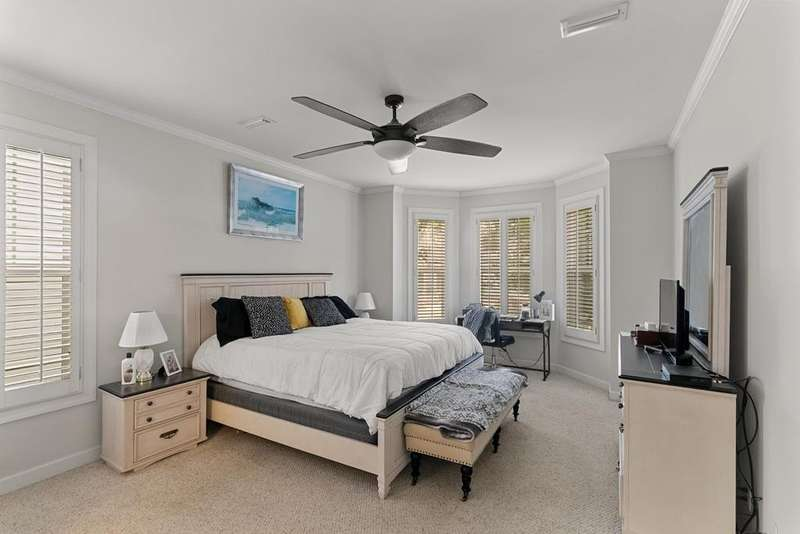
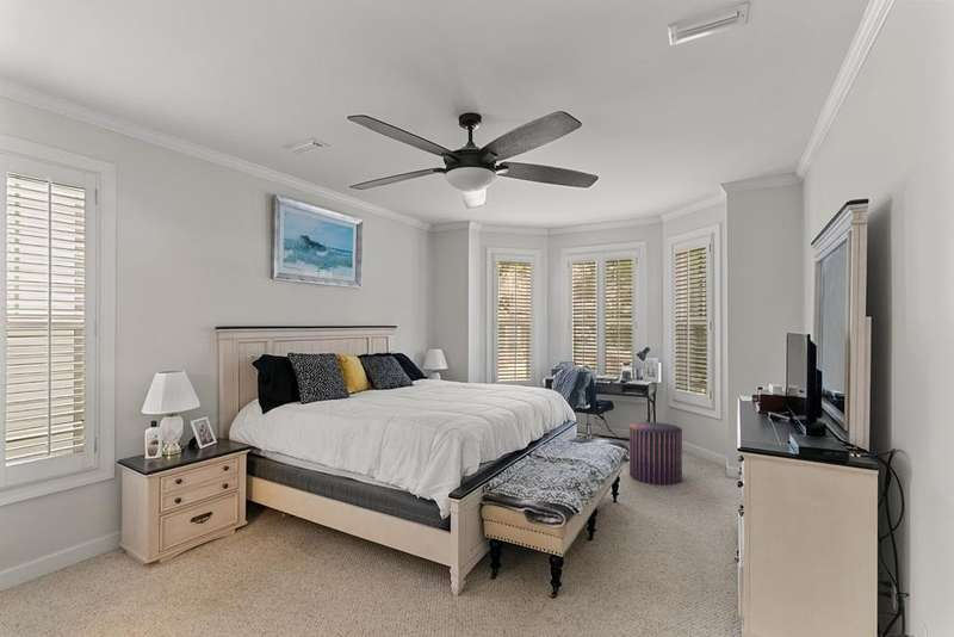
+ pouf (655, 451)
